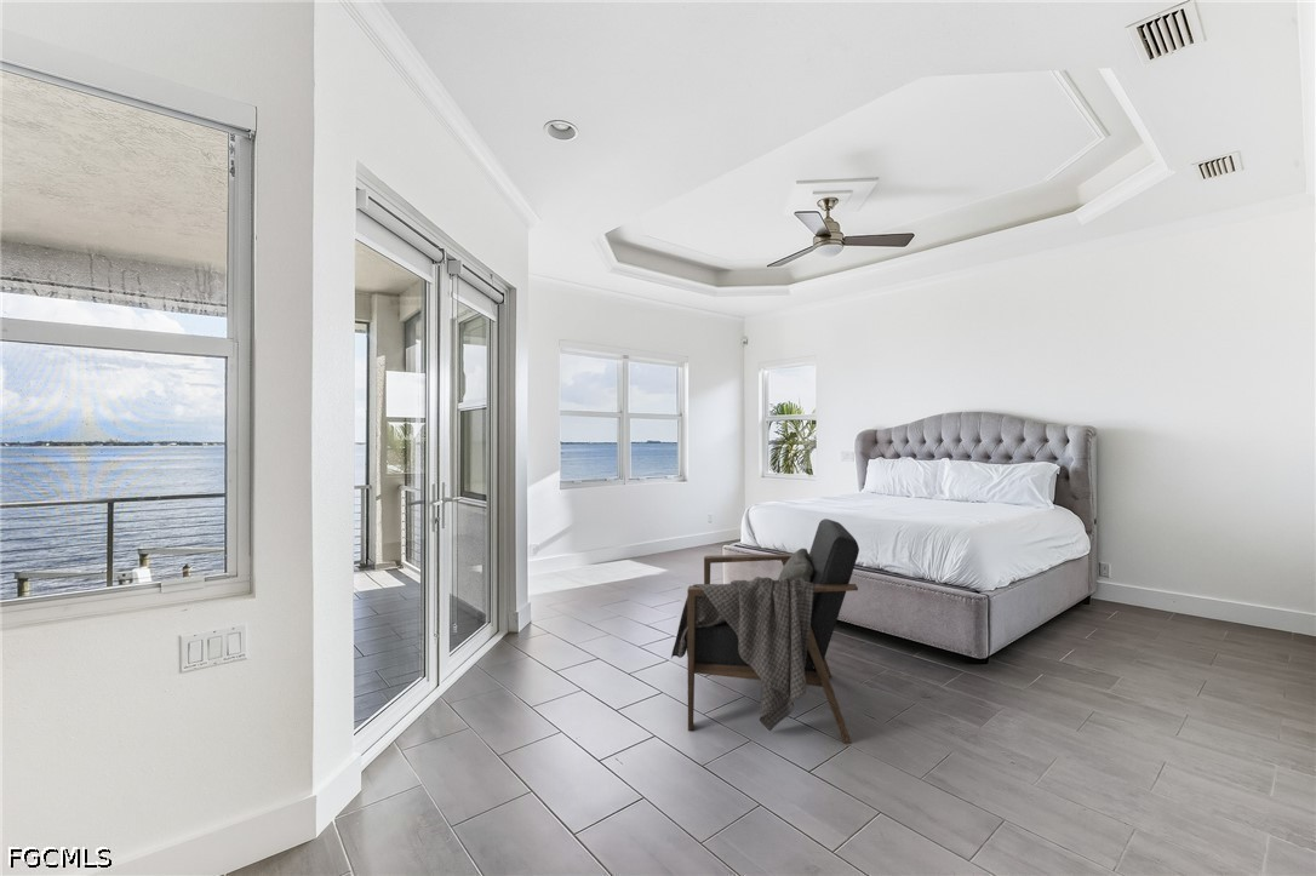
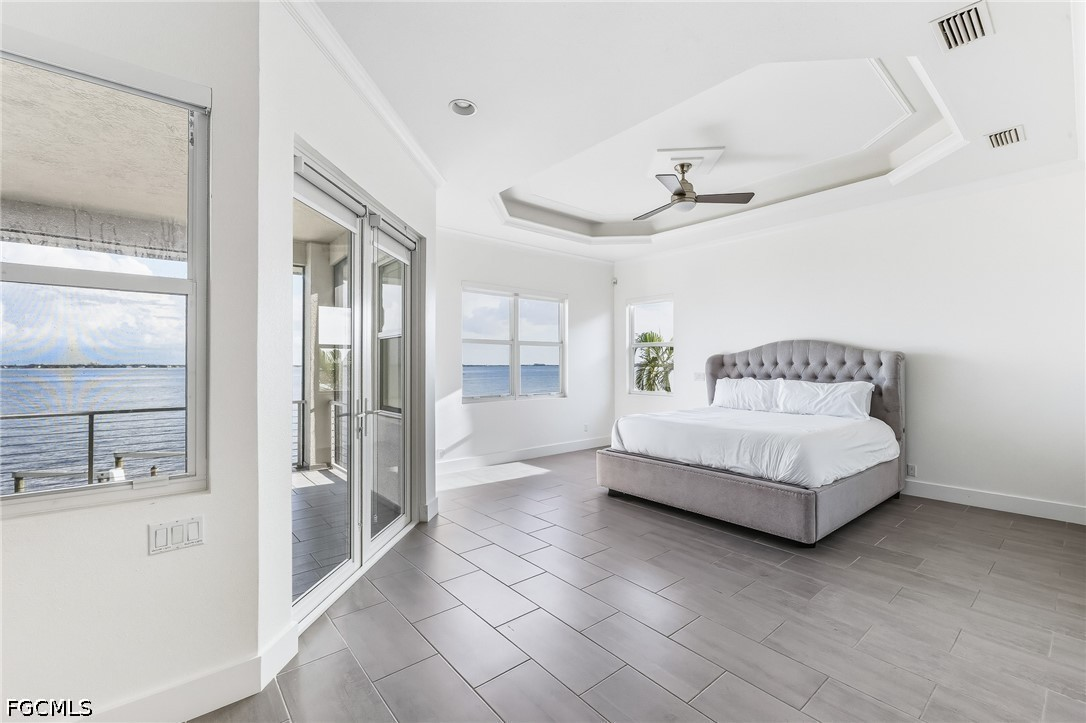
- armchair (762, 613)
